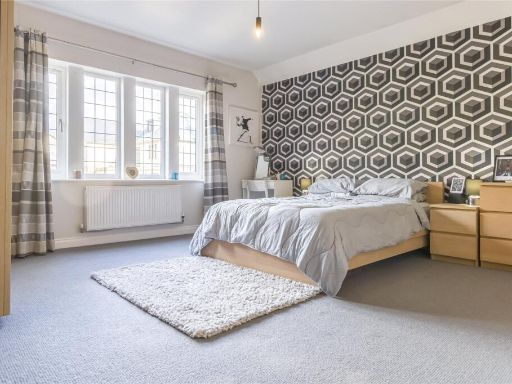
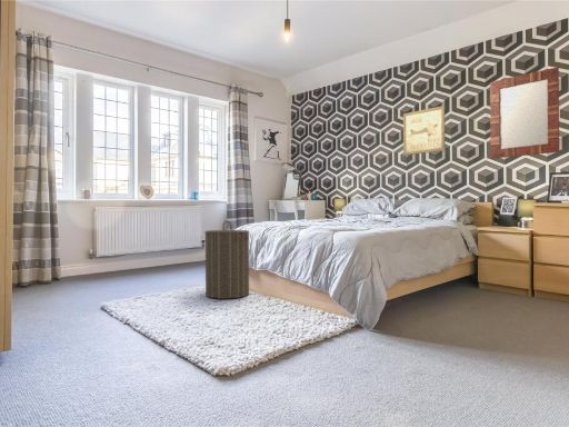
+ wall art (423, 131)
+ home mirror (522, 115)
+ laundry hamper (227, 257)
